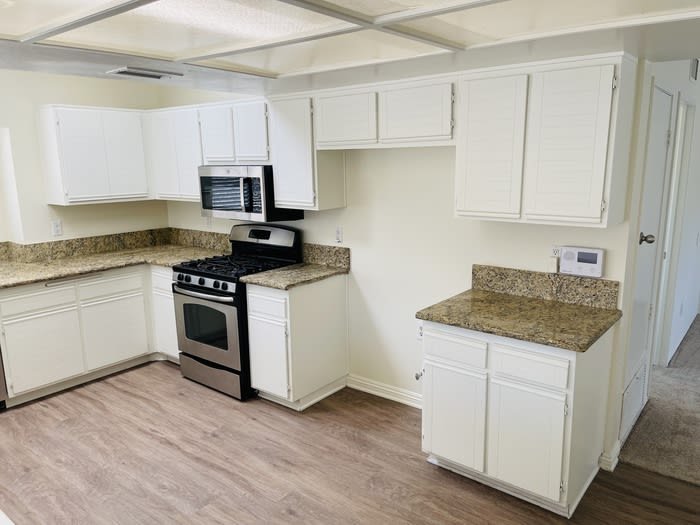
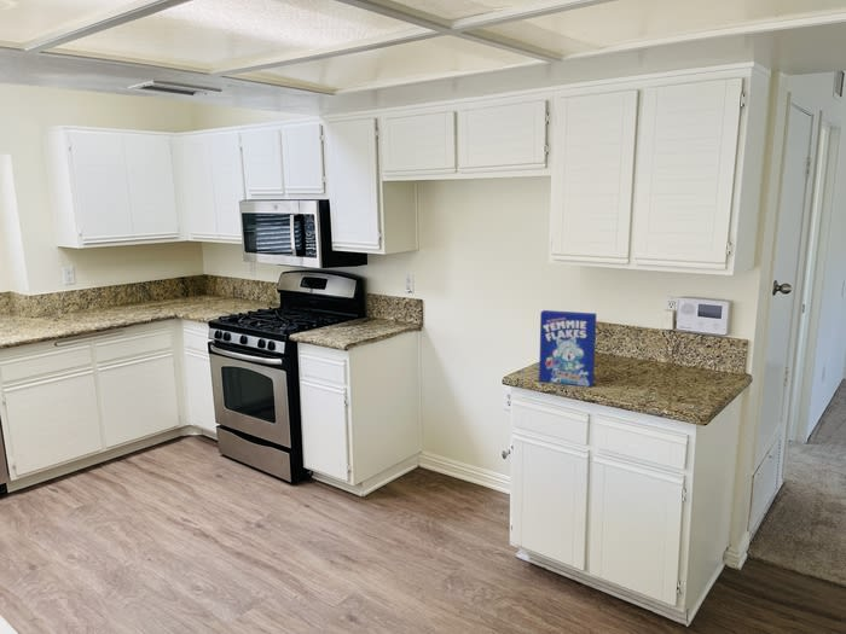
+ cereal box (567, 347)
